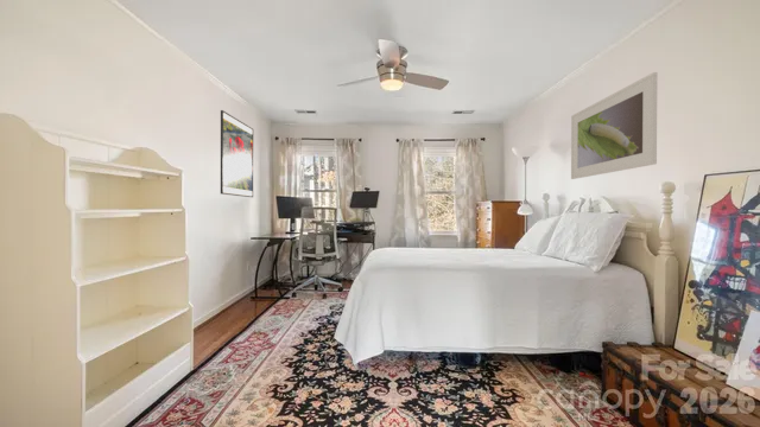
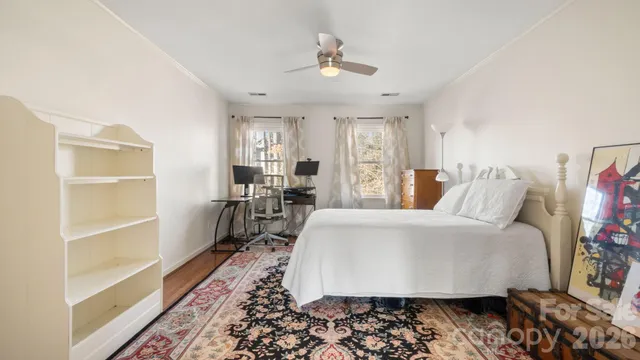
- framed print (238, 158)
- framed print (606, 135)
